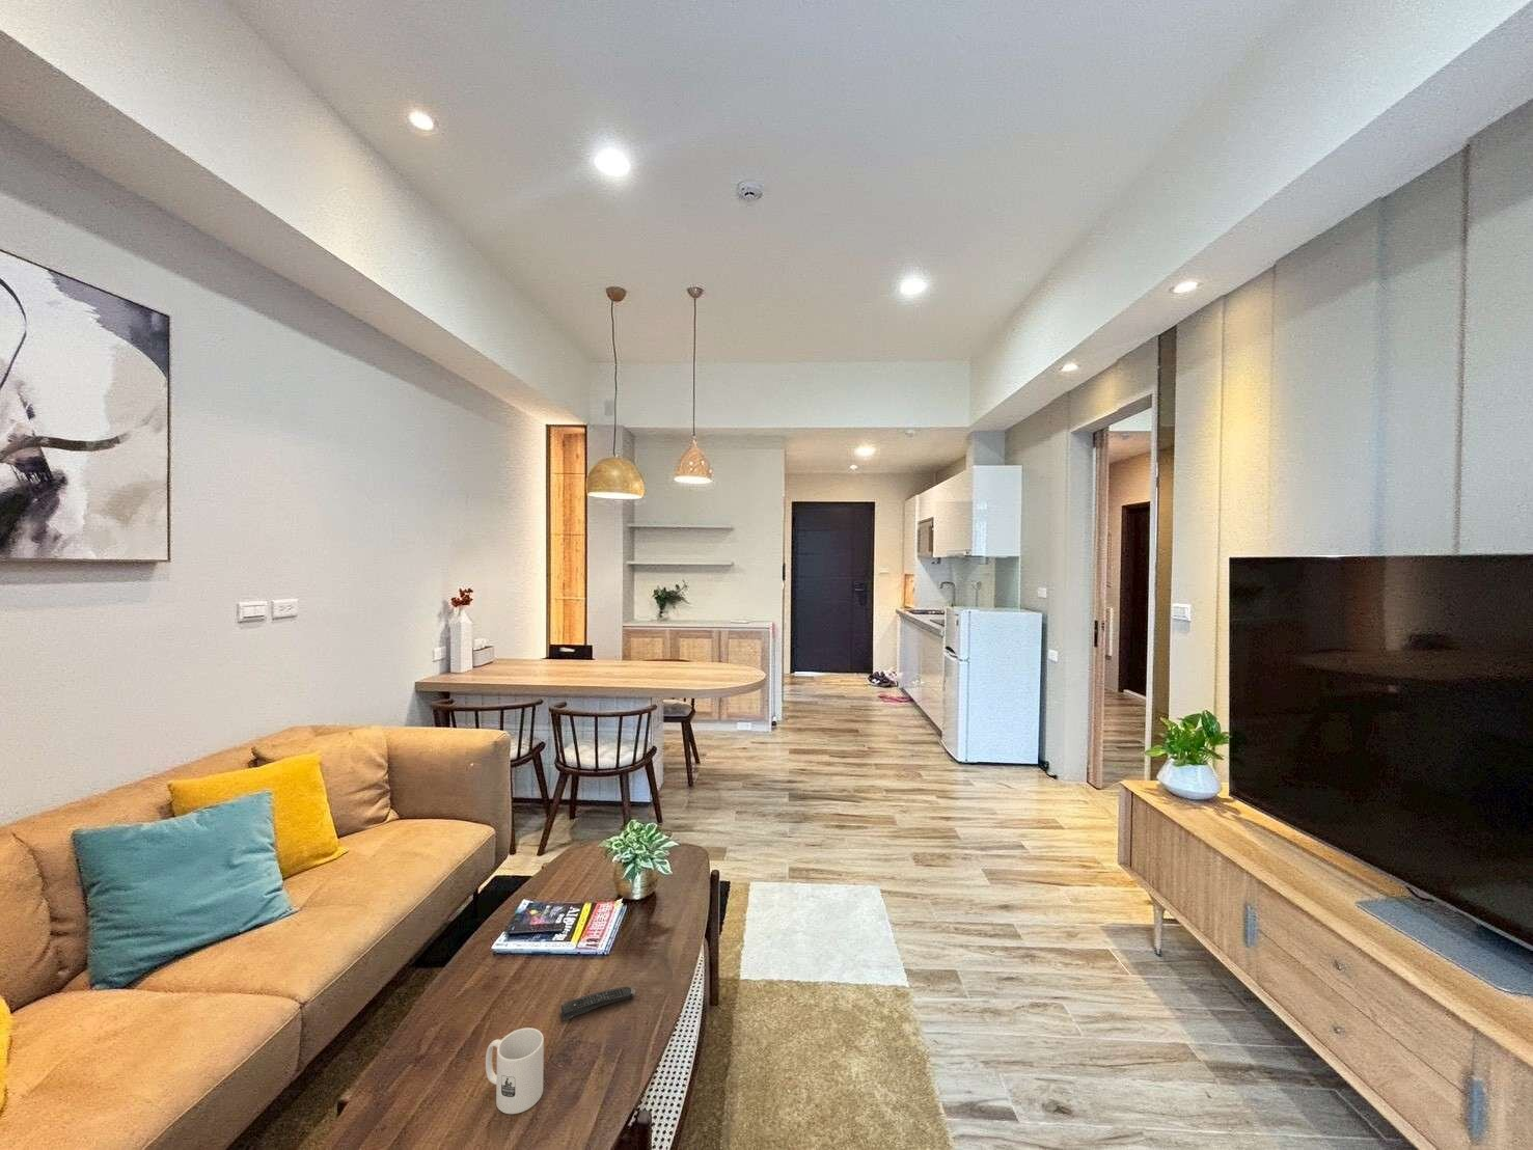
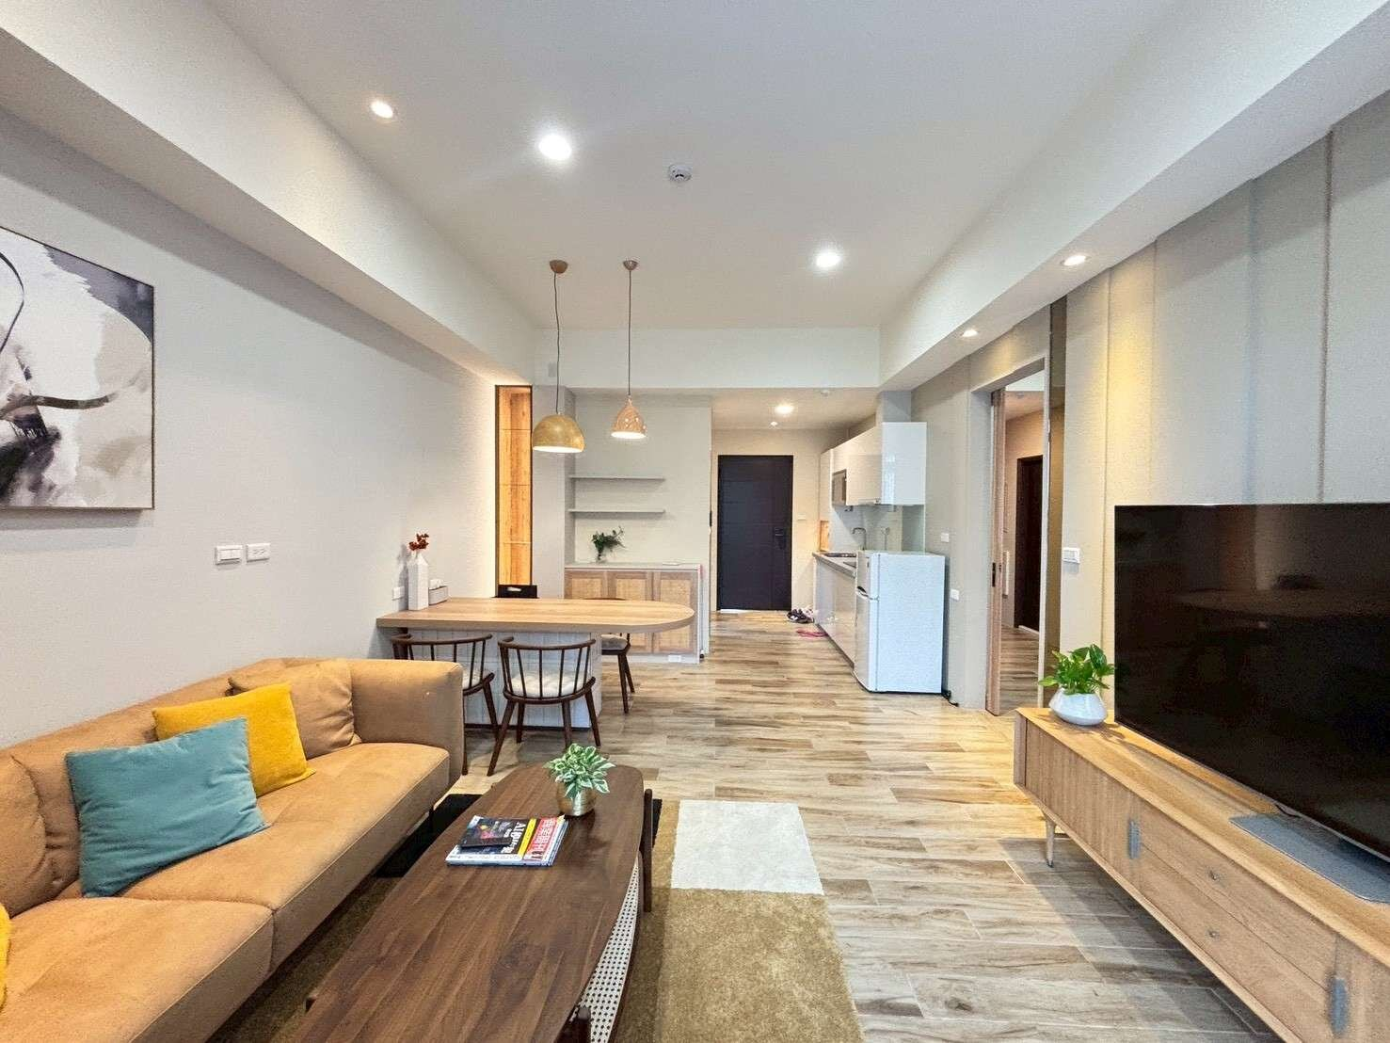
- mug (512, 1065)
- remote control (599, 1000)
